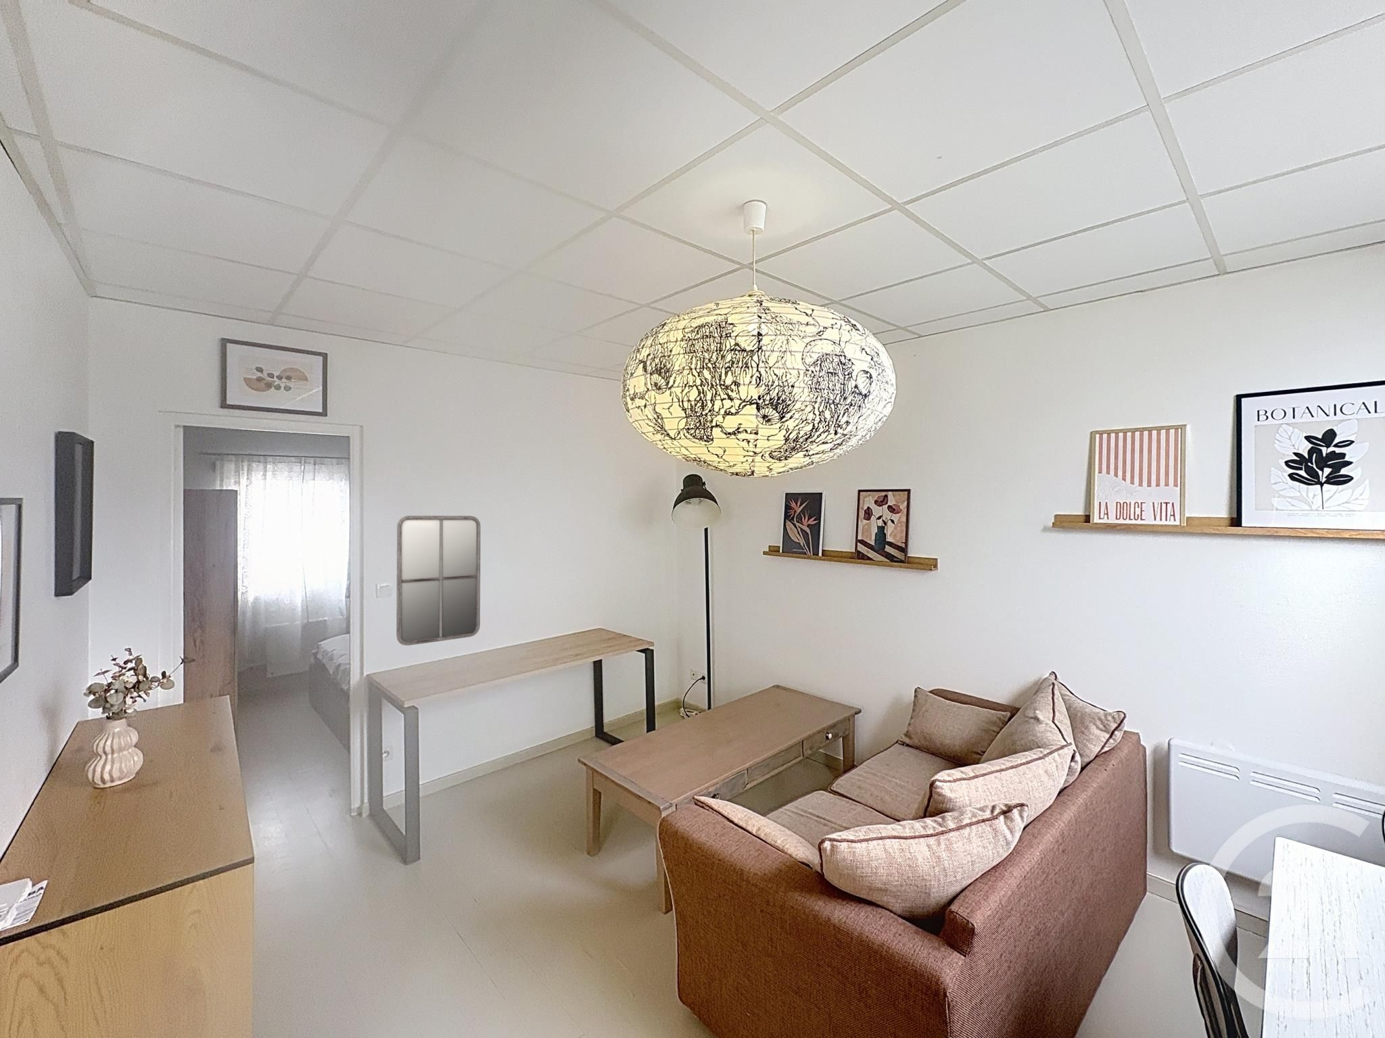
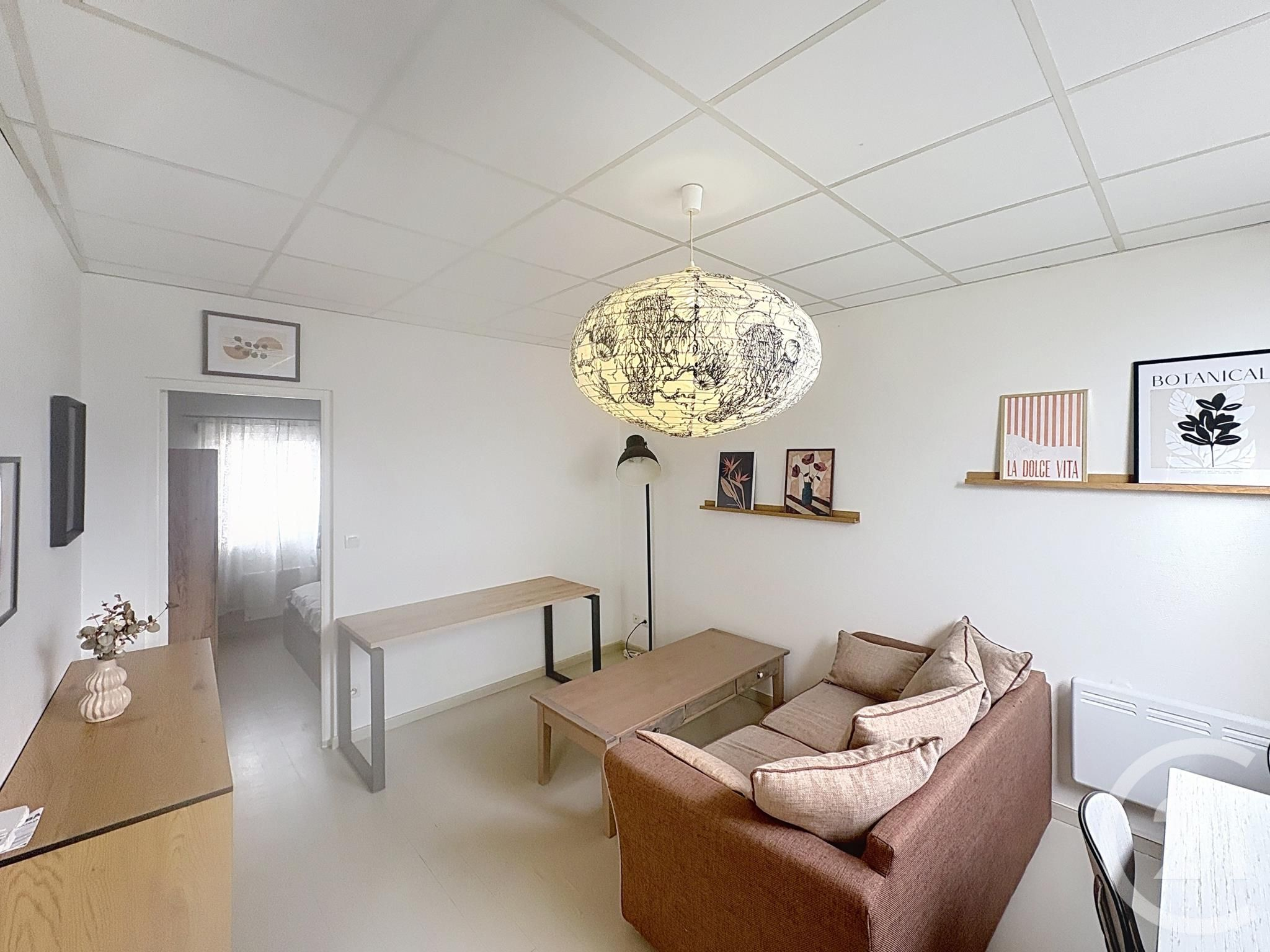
- home mirror (439, 578)
